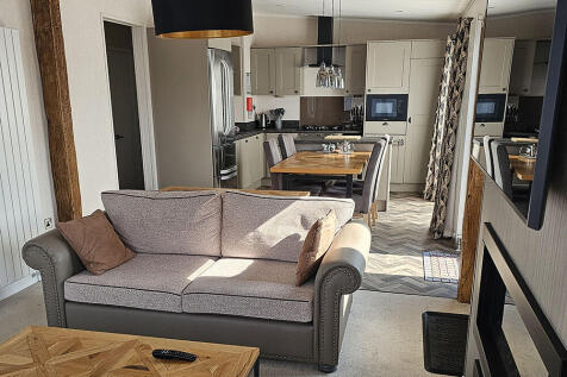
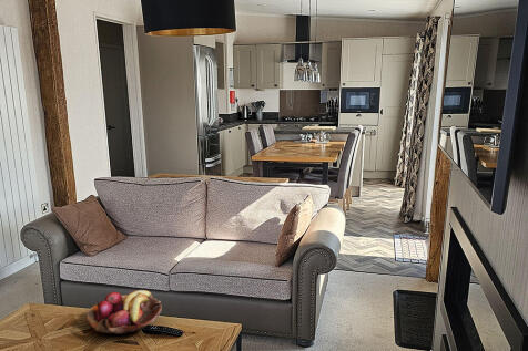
+ fruit basket (125, 310)
